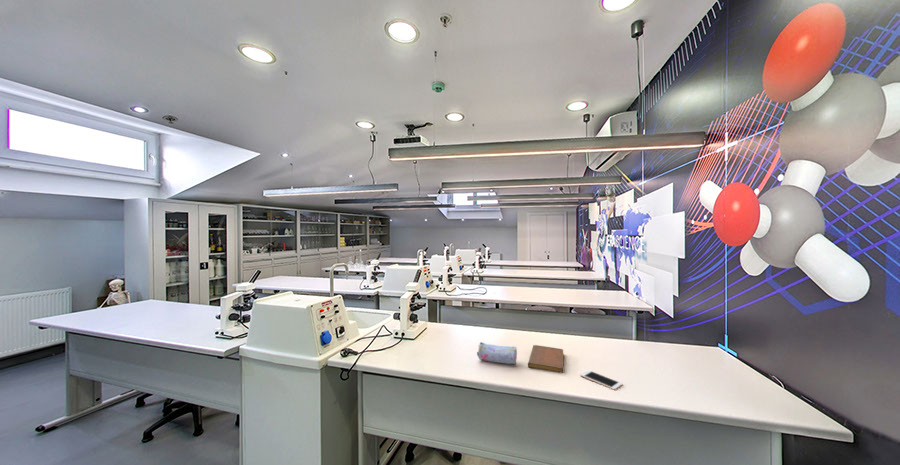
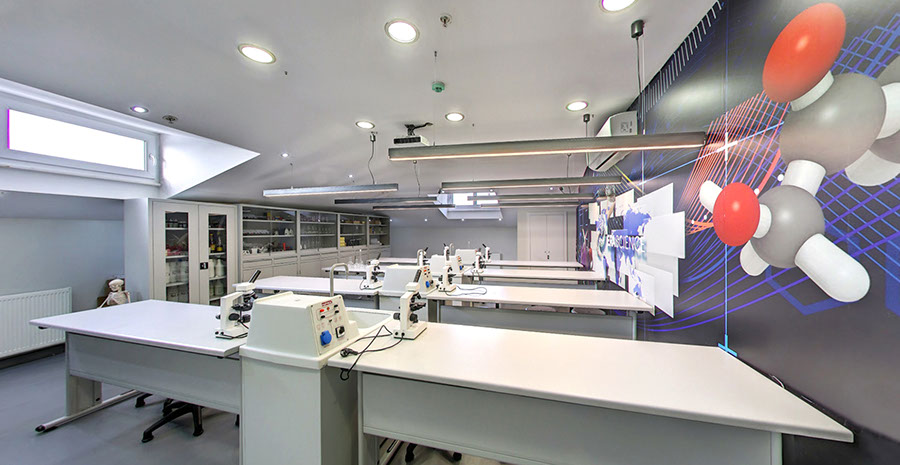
- notebook (546, 357)
- cell phone (600, 379)
- pencil case (497, 352)
